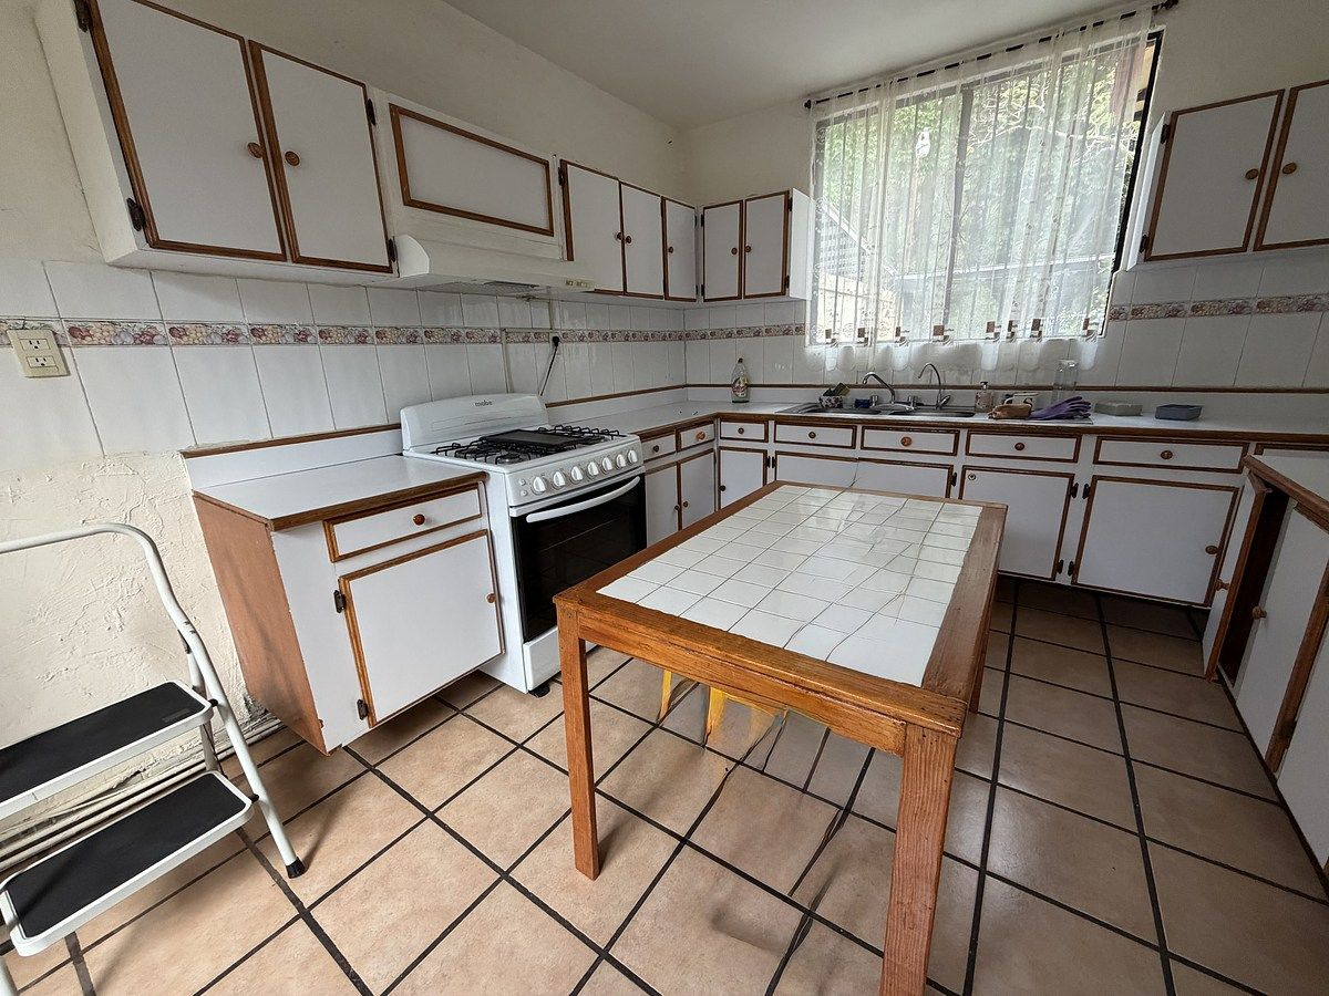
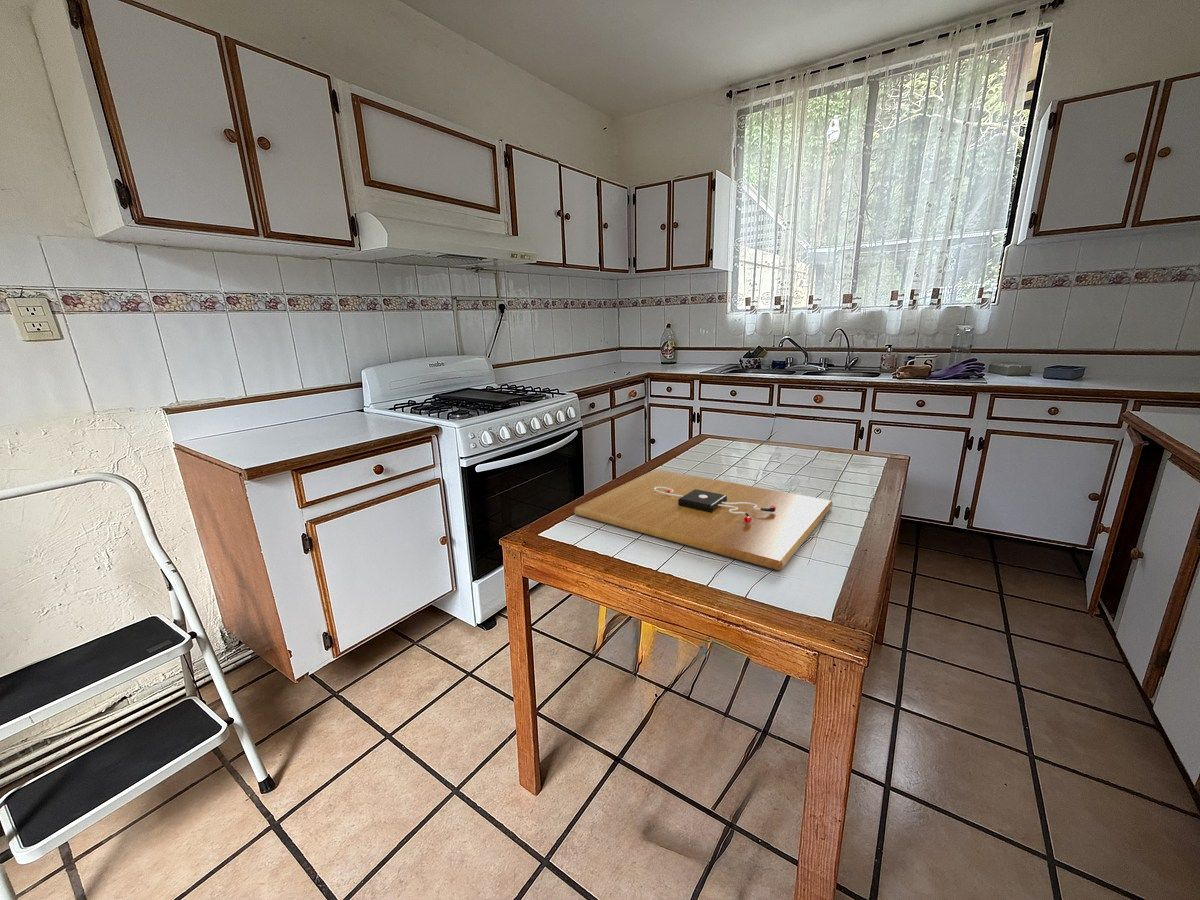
+ cutting board (702, 503)
